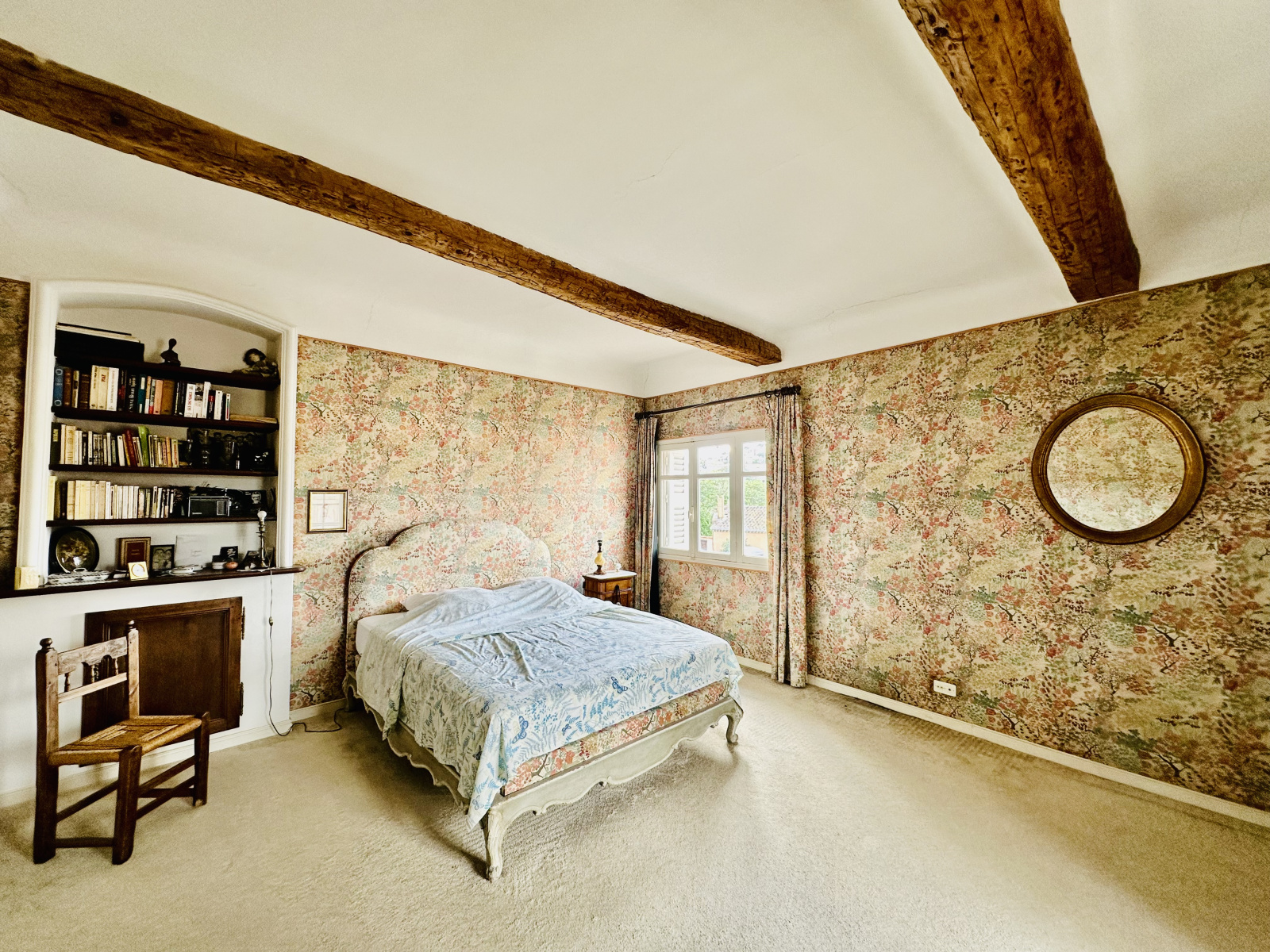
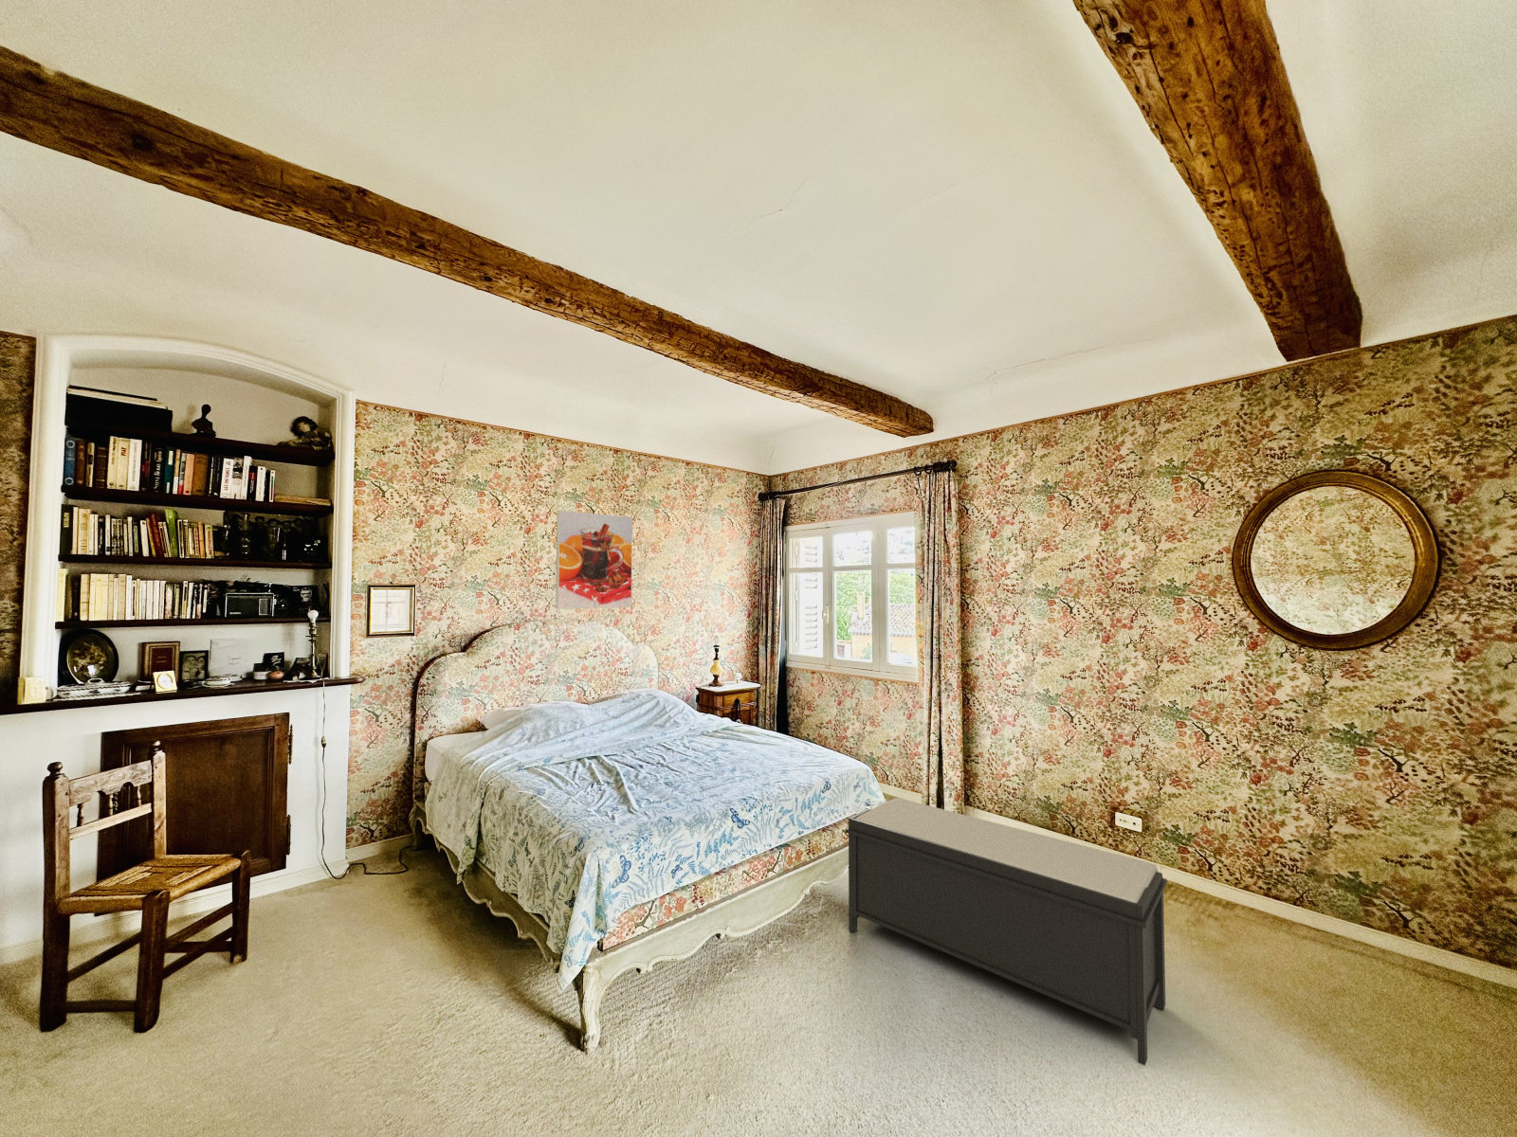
+ bench (990, 902)
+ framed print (595, 561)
